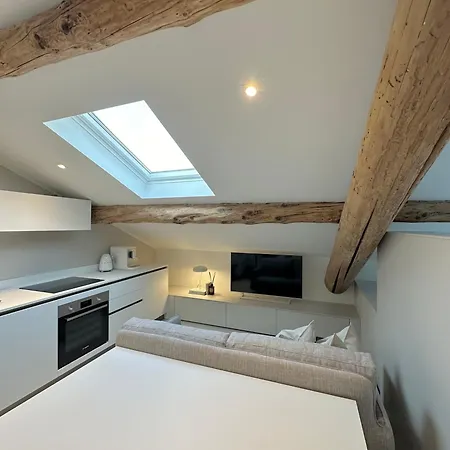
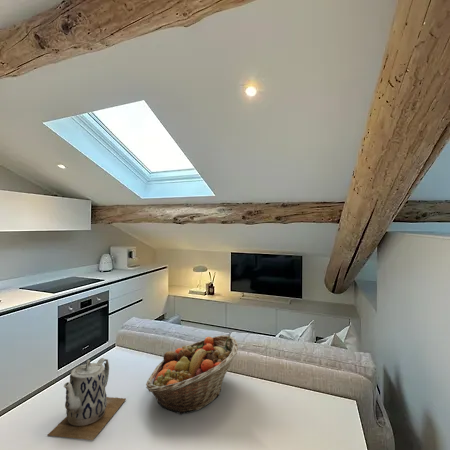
+ fruit basket (194, 367)
+ teapot (91, 387)
